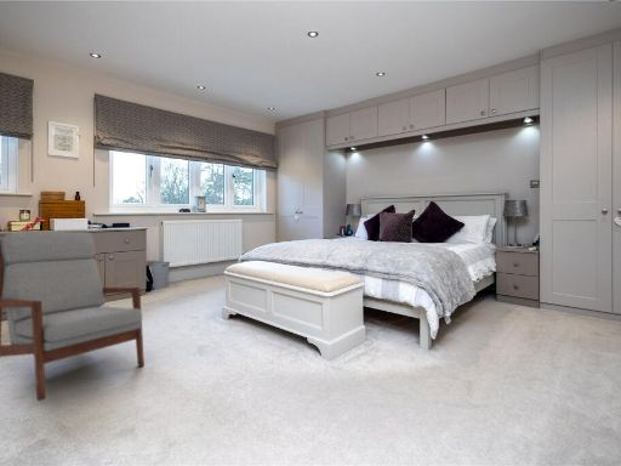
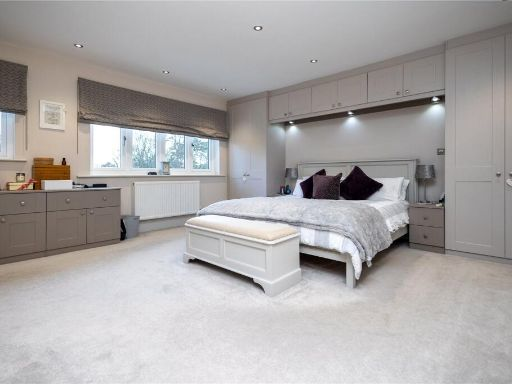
- armchair (70, 300)
